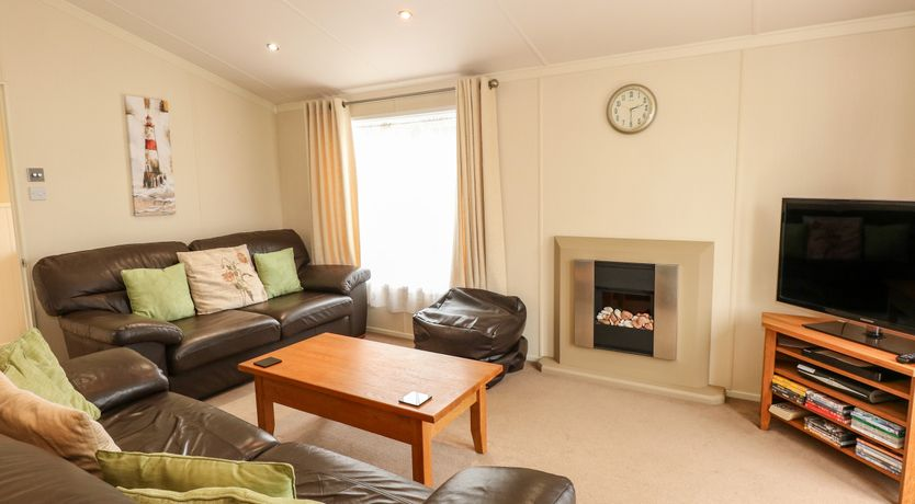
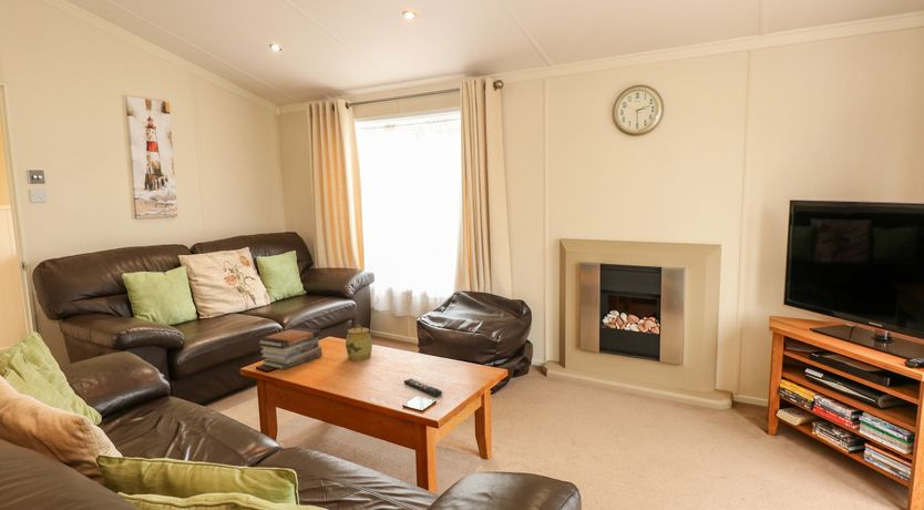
+ jar (358, 340)
+ remote control (422, 387)
+ book stack (290, 347)
